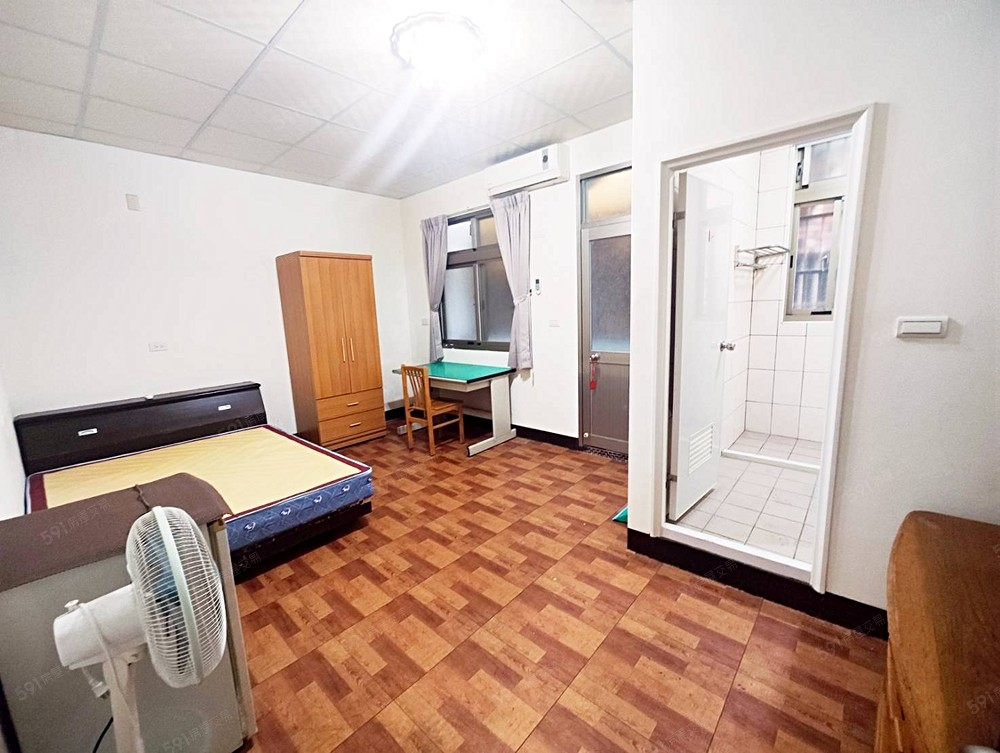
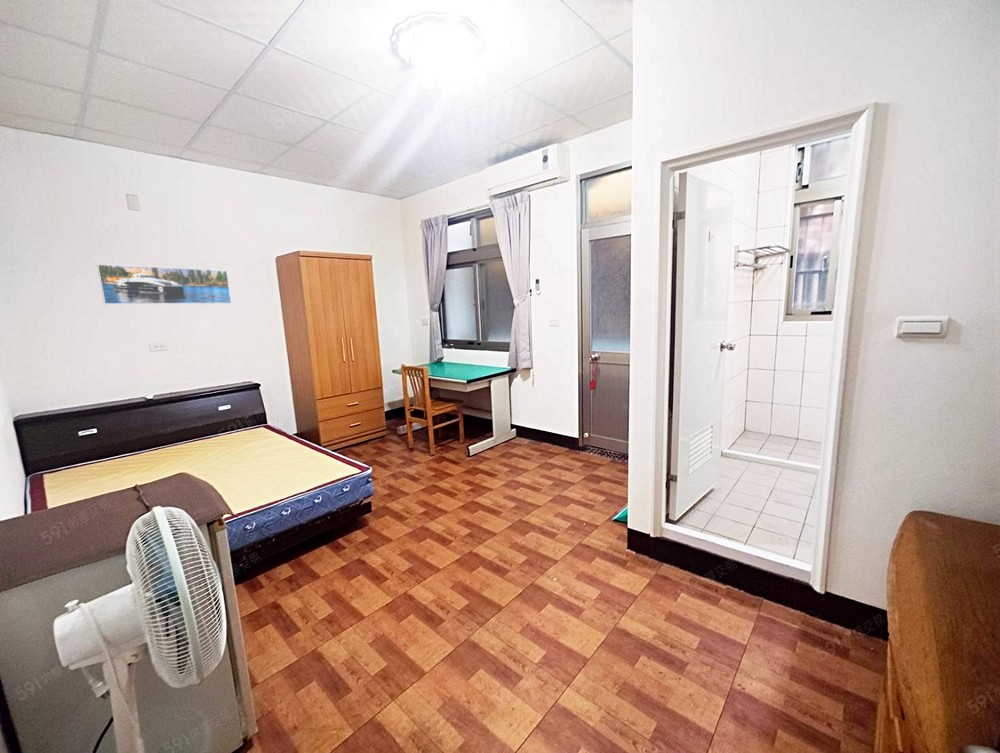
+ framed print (170, 285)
